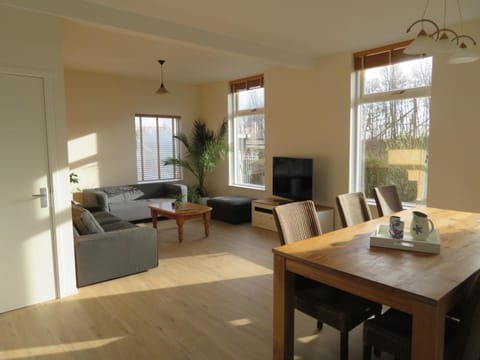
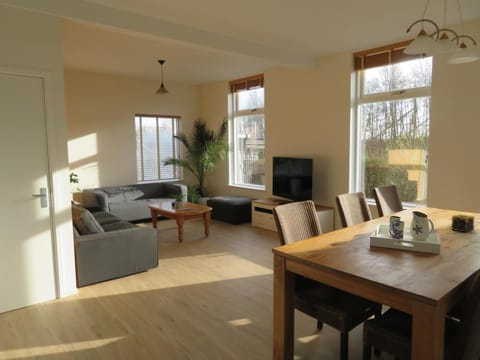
+ candle (462, 223)
